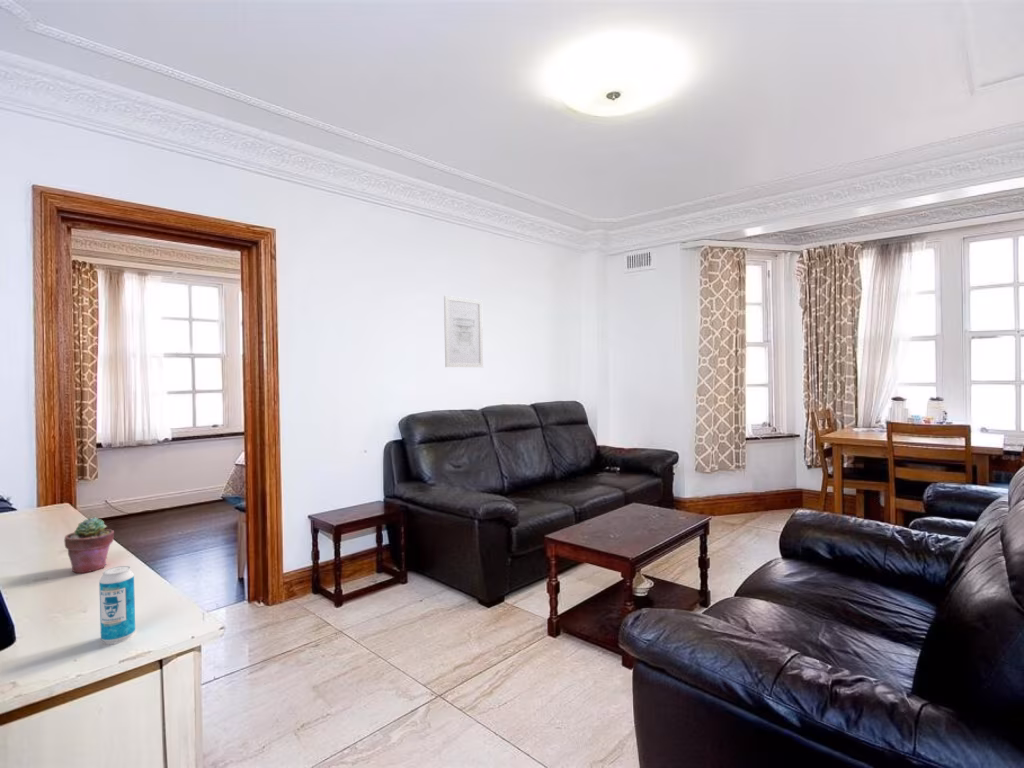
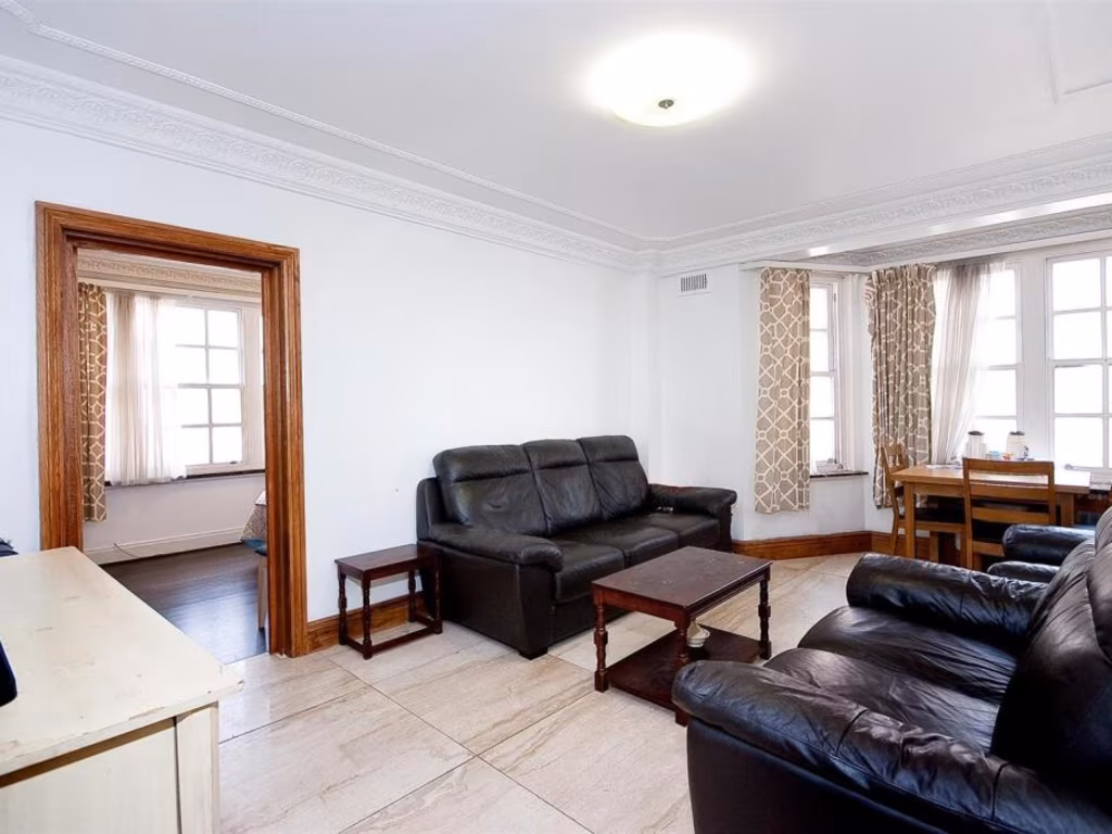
- beverage can (117, 604)
- potted succulent (89, 544)
- wall art (464, 332)
